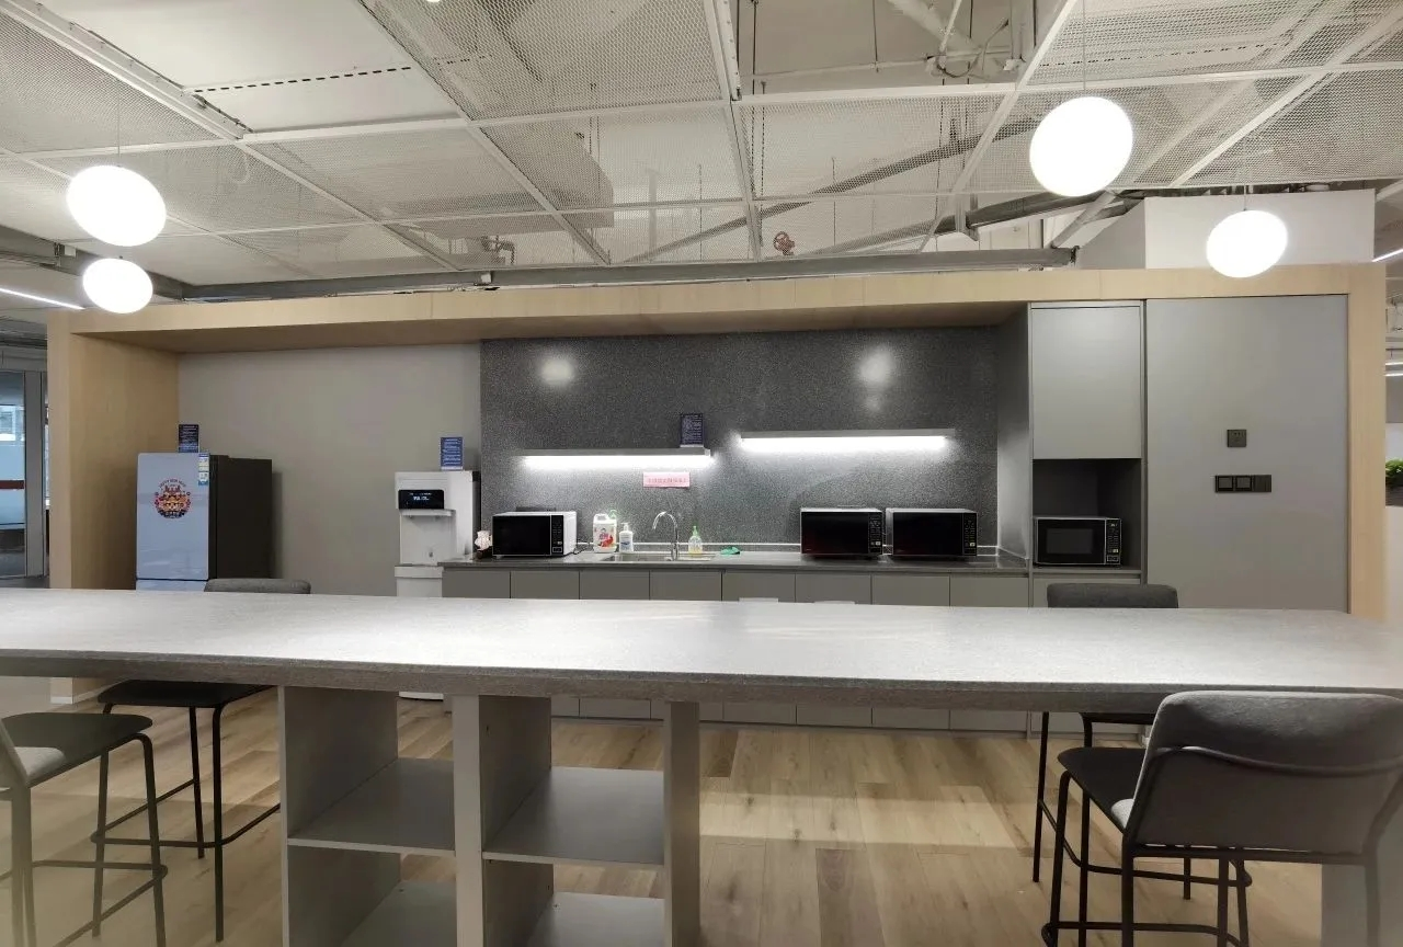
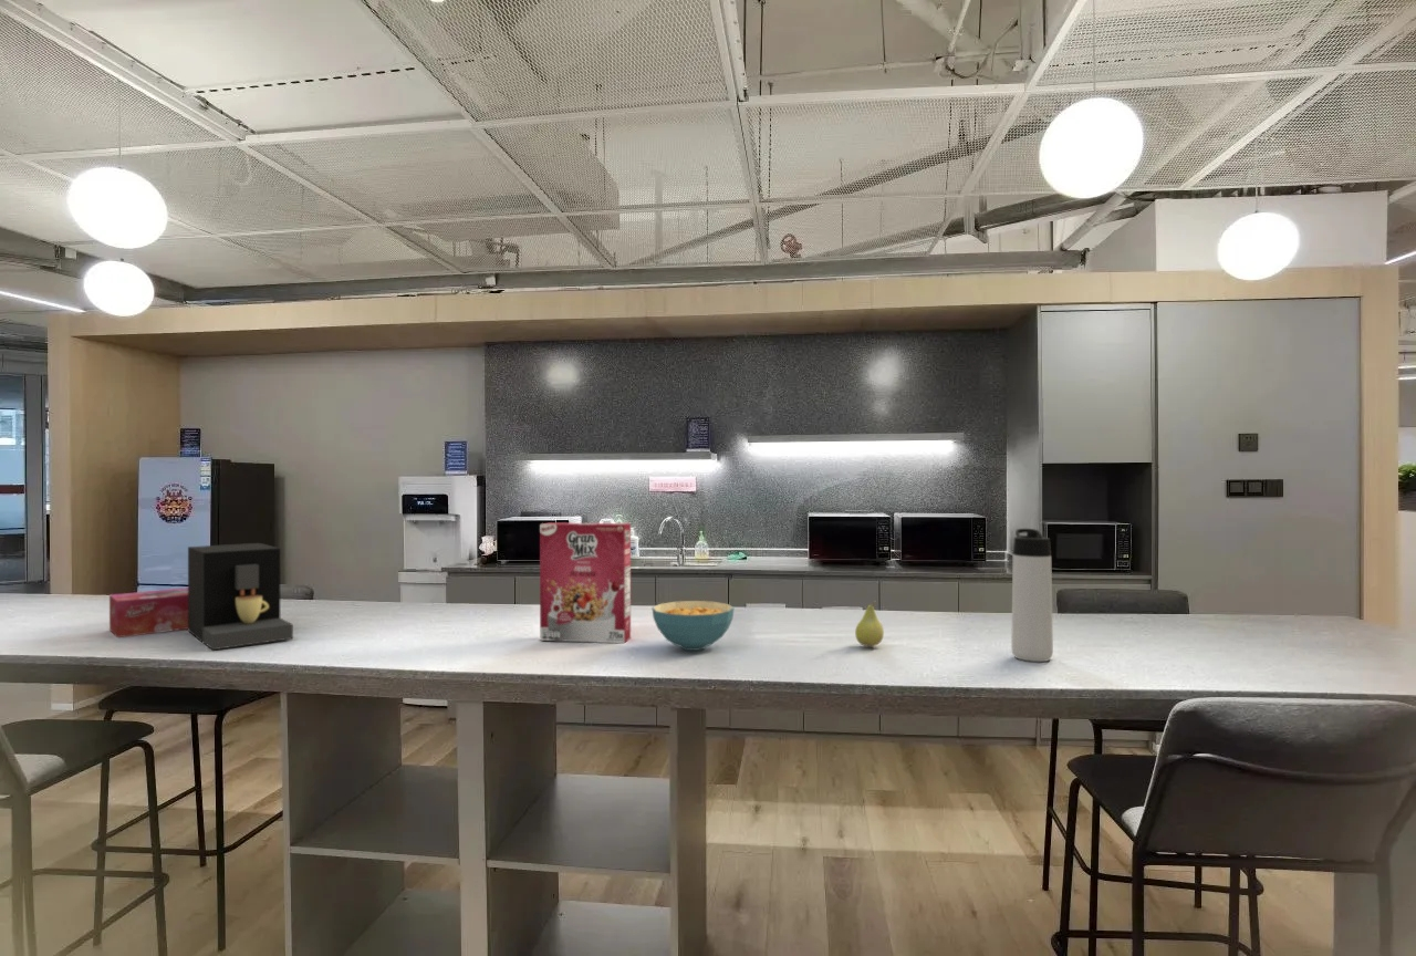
+ fruit (870, 622)
+ thermos bottle (1030, 592)
+ tissue box (176, 609)
+ coffee maker (238, 592)
+ cereal box (585, 581)
+ cereal bowl (693, 627)
